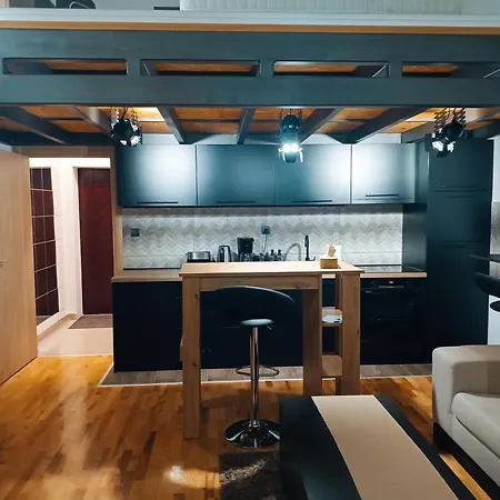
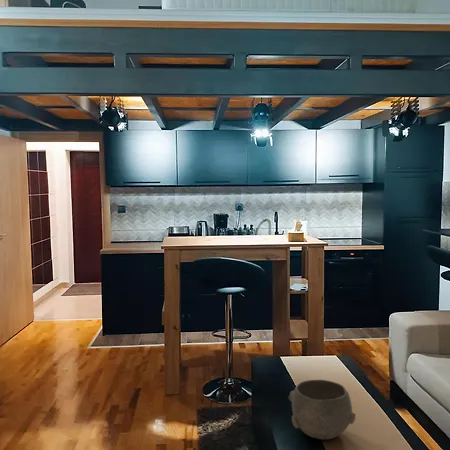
+ bowl (321, 411)
